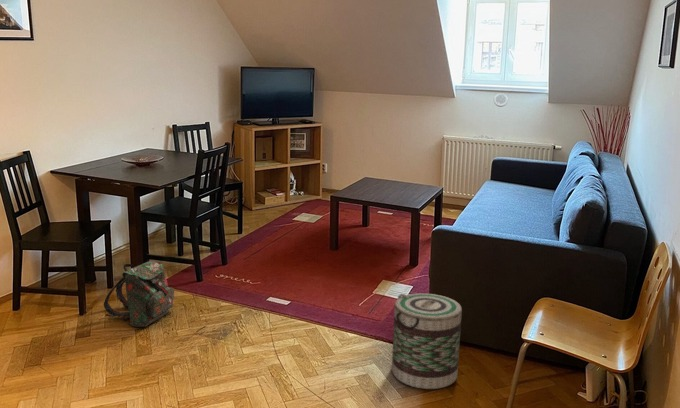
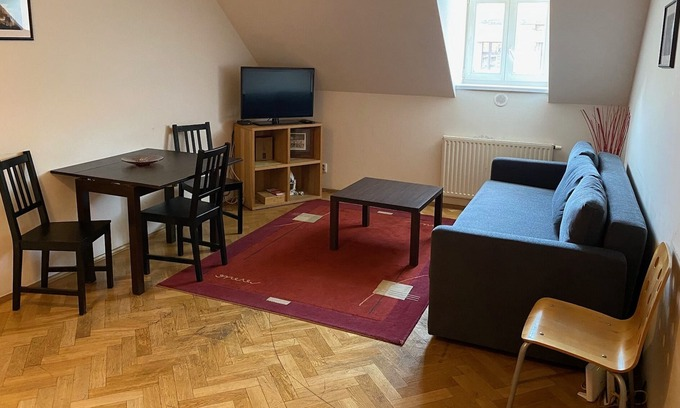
- basket (424, 336)
- backpack (136, 290)
